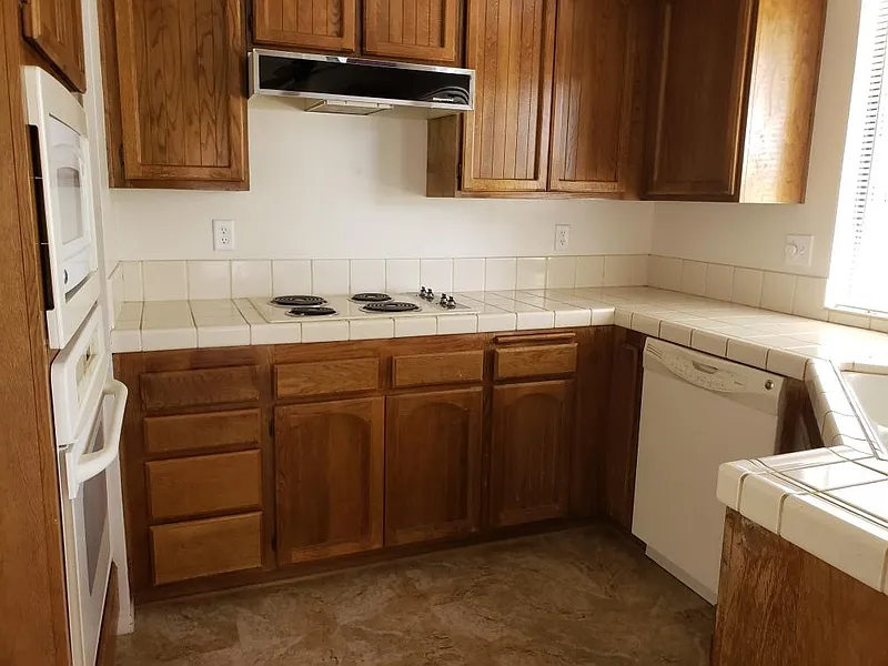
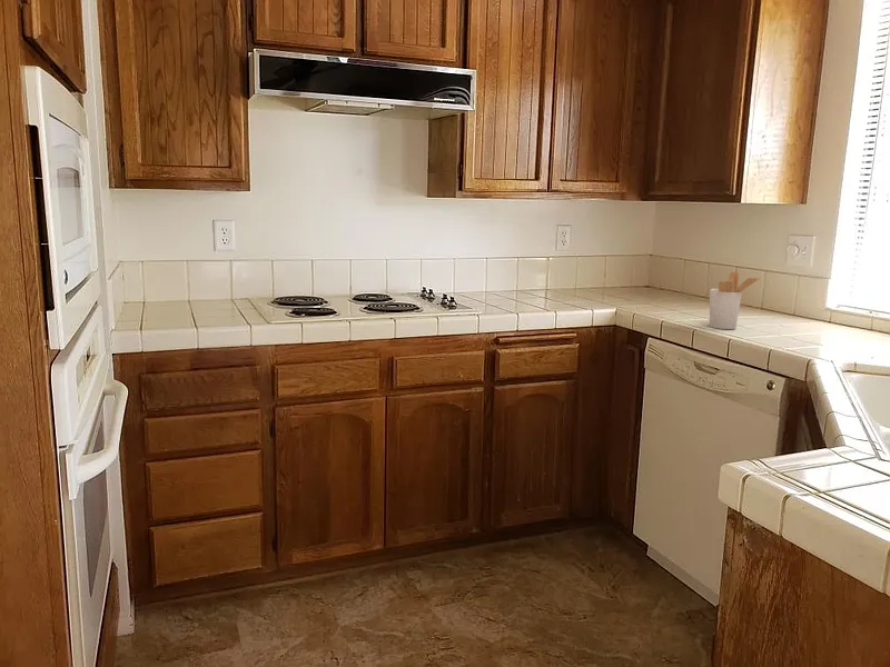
+ utensil holder (732, 300)
